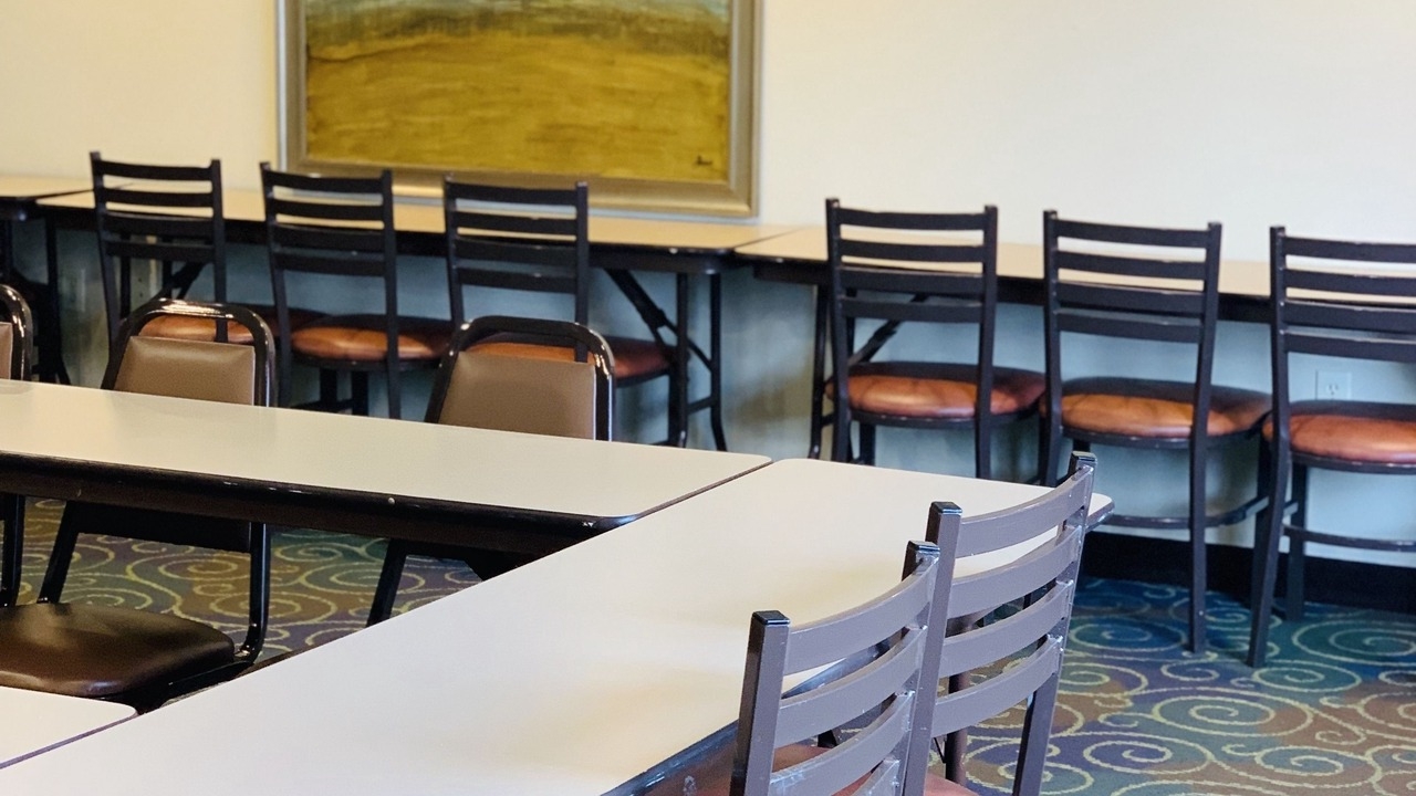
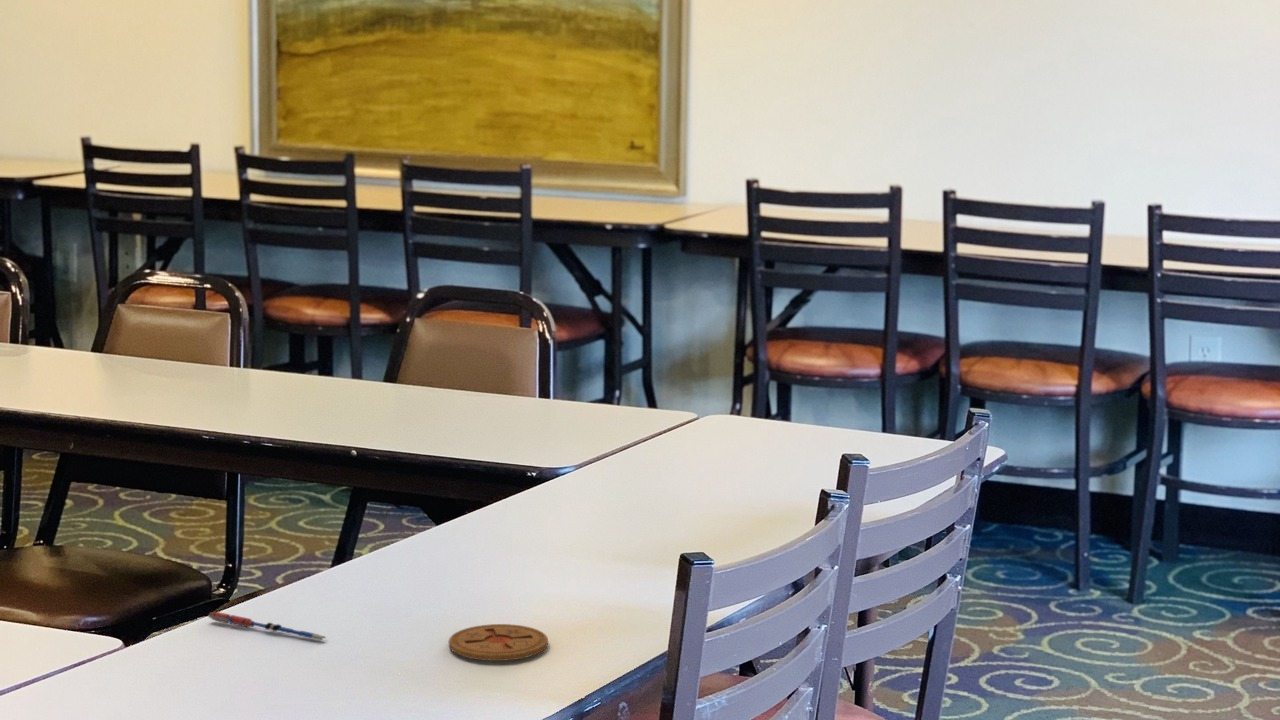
+ pen (266, 624)
+ coaster (498, 641)
